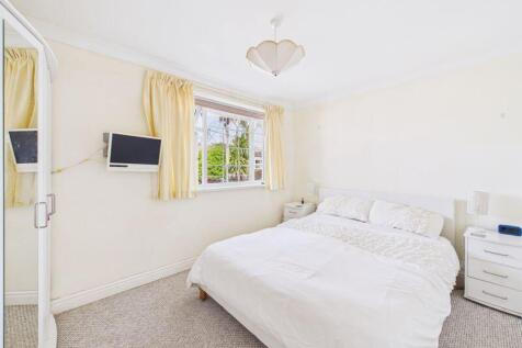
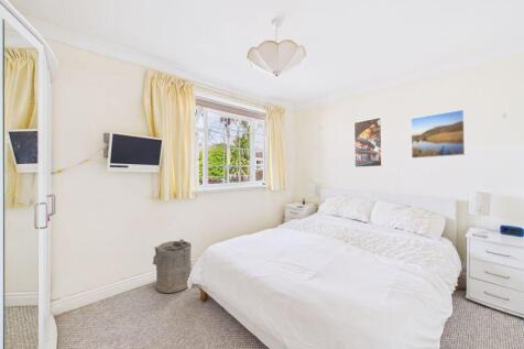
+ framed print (368, 143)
+ laundry hamper (172, 263)
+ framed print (436, 135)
